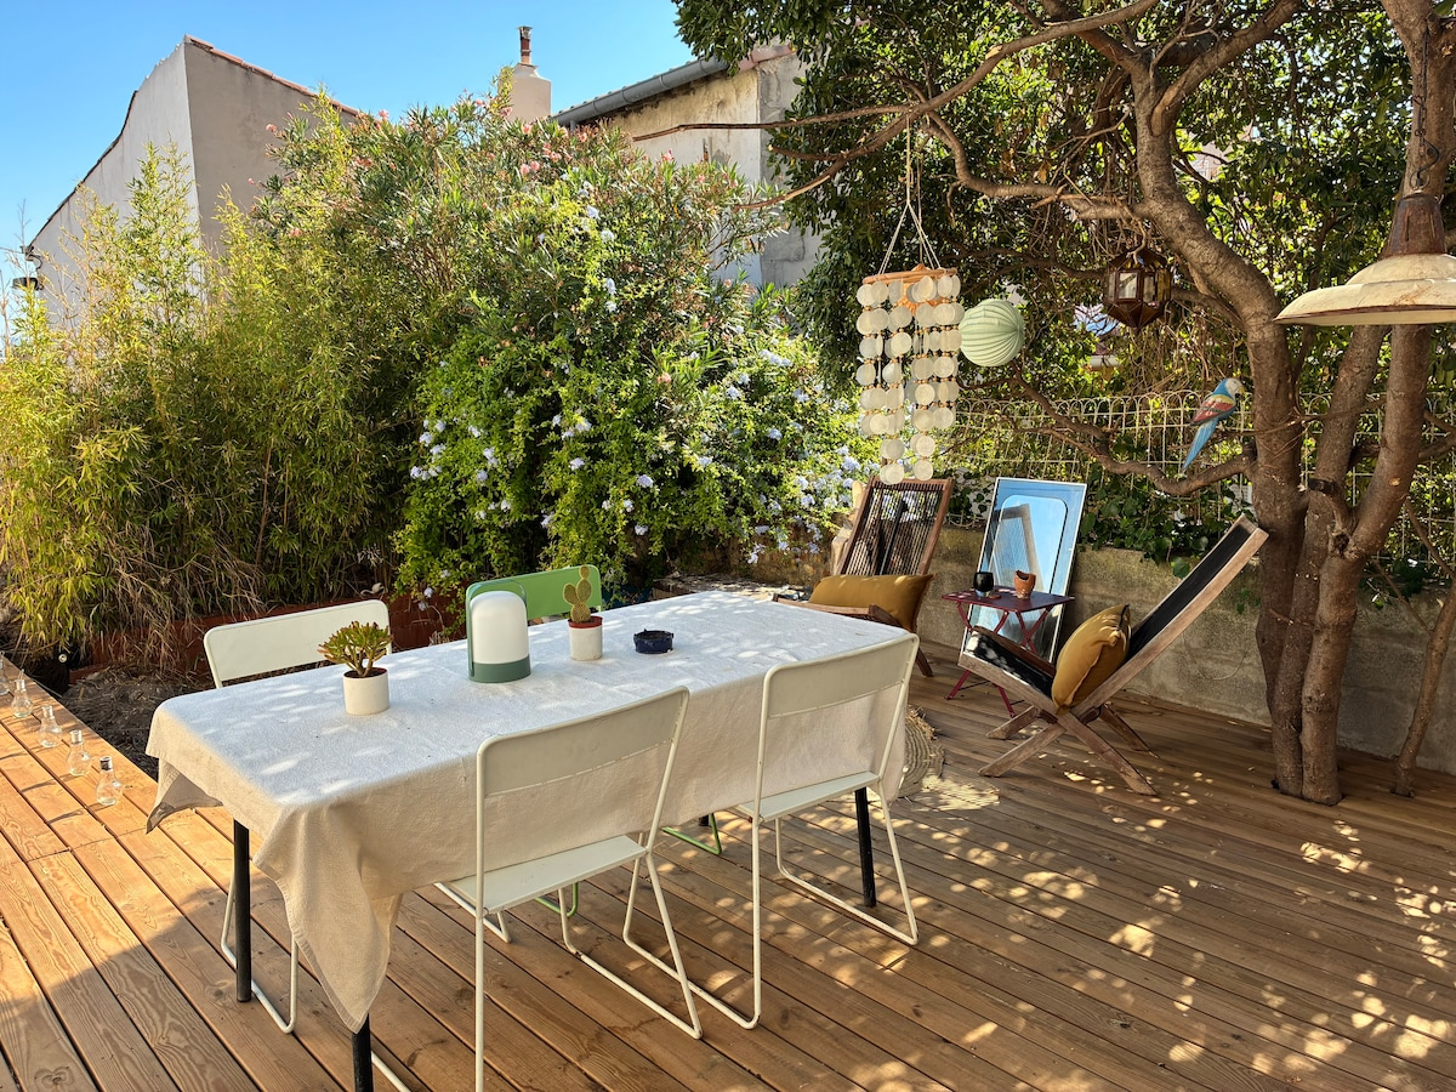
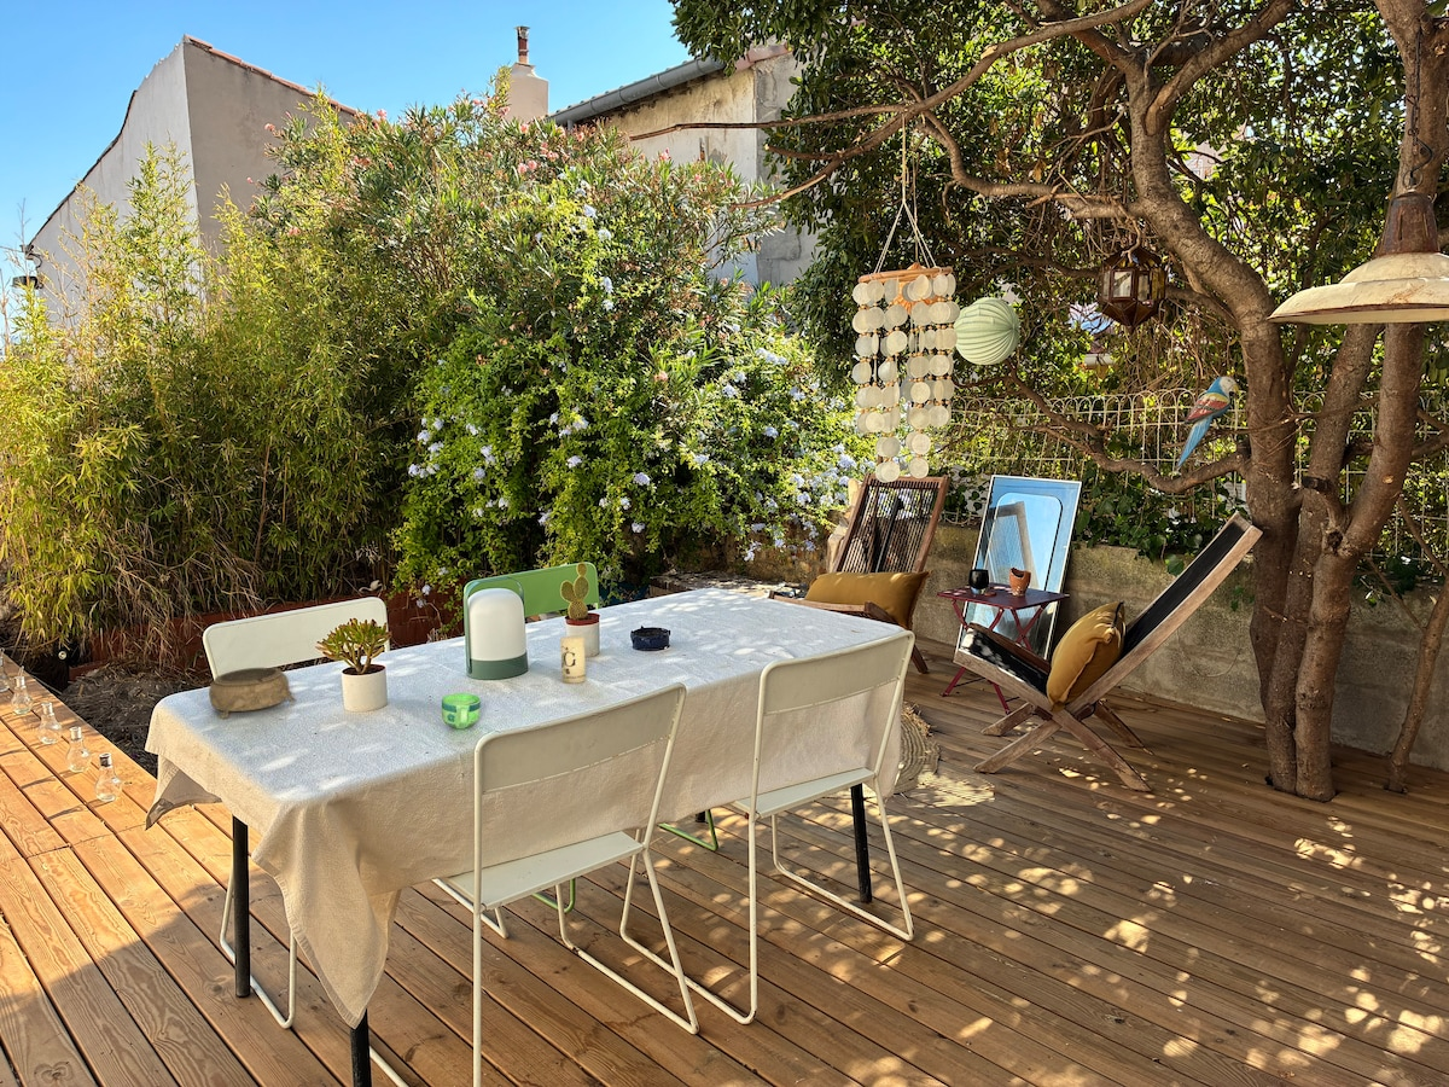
+ decorative bowl (248, 691)
+ cup (462, 713)
+ candle (572, 658)
